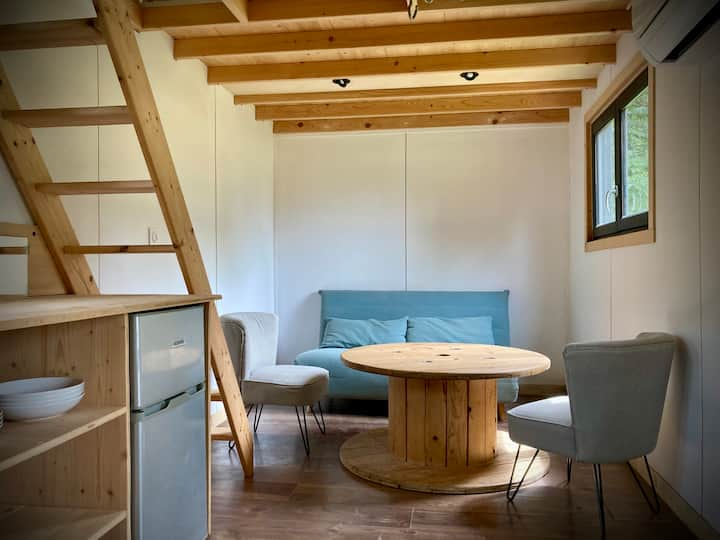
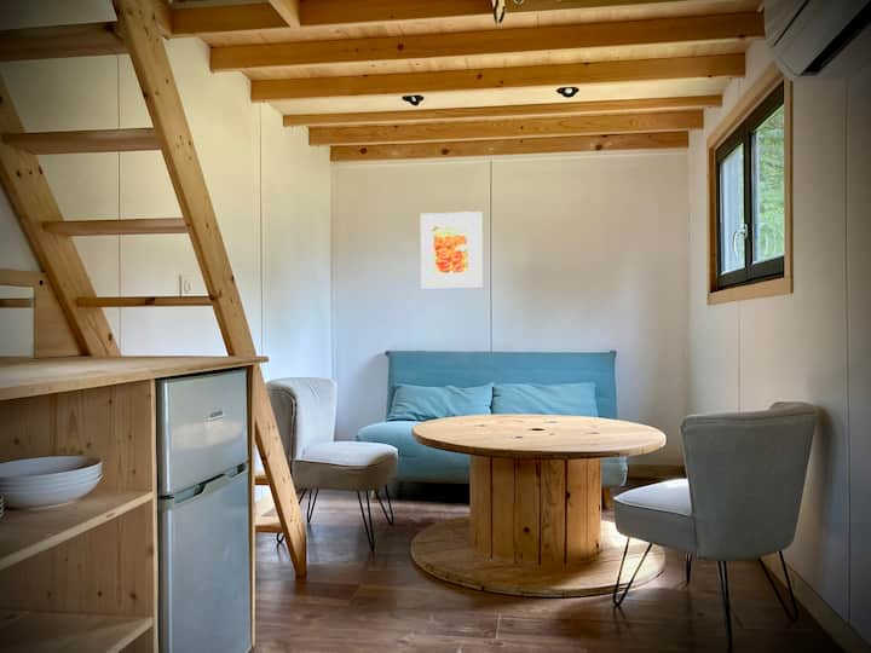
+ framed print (451, 250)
